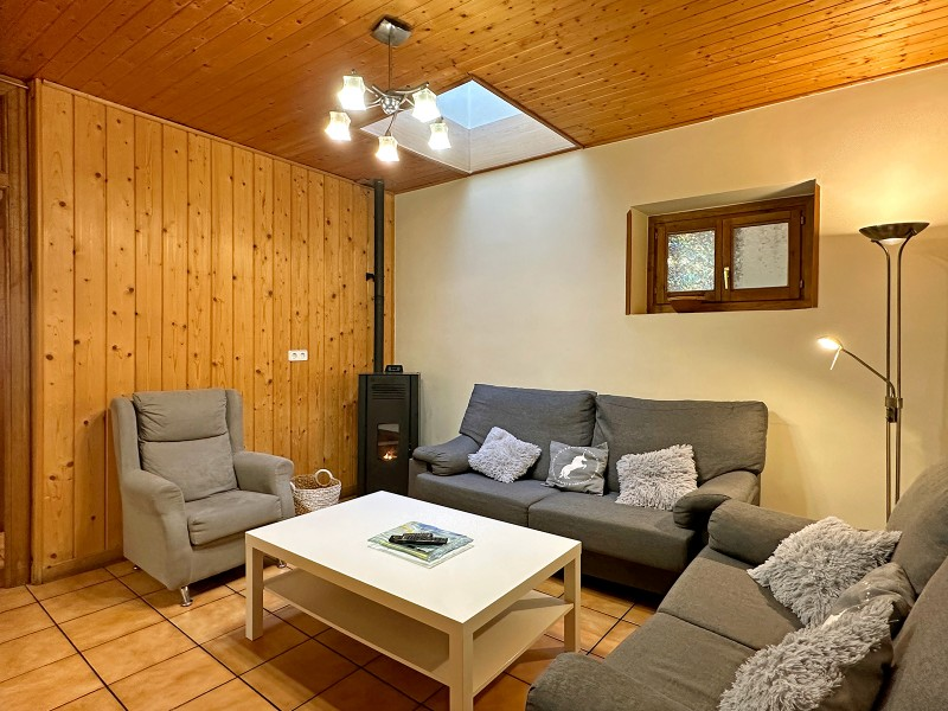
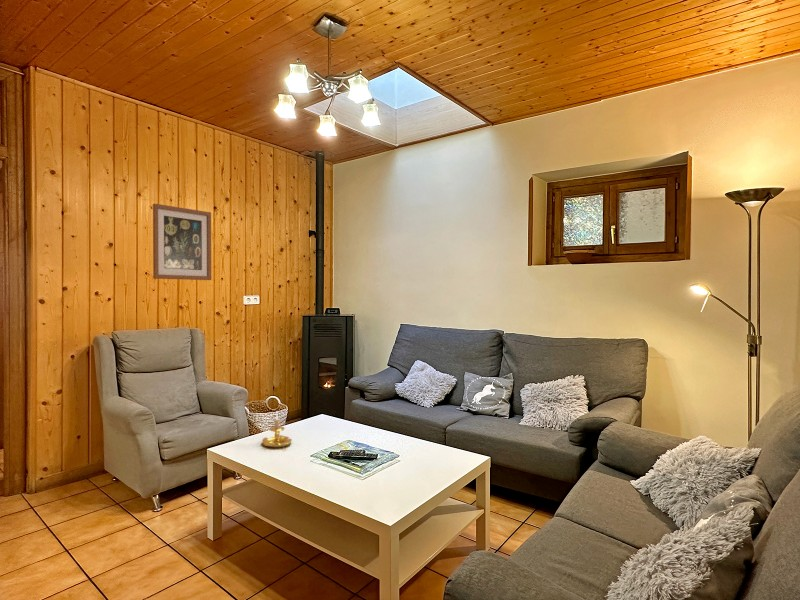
+ wall art (183, 243)
+ candle holder (278, 427)
